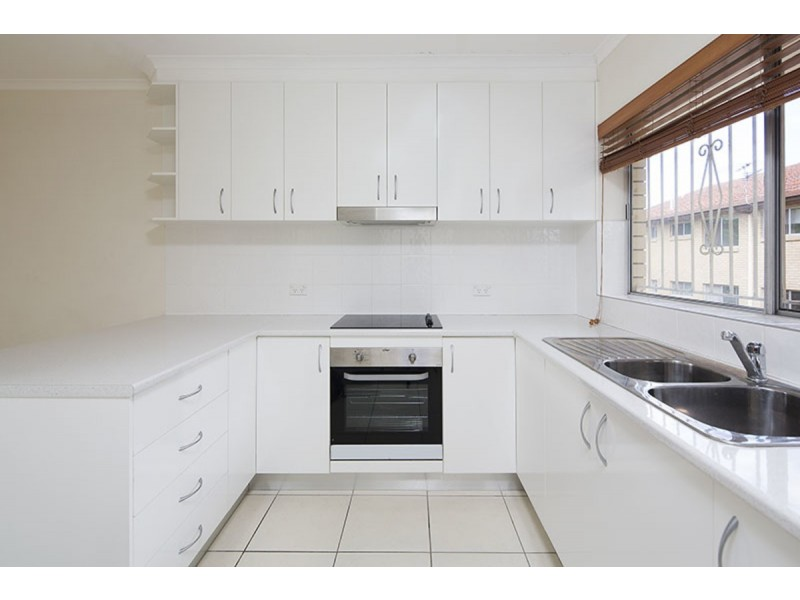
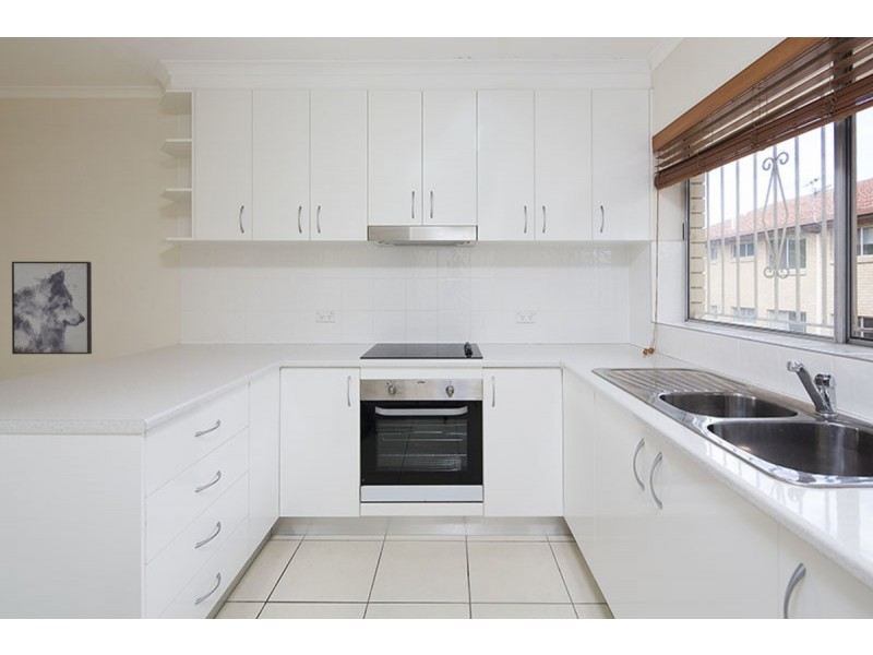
+ wall art (51, 308)
